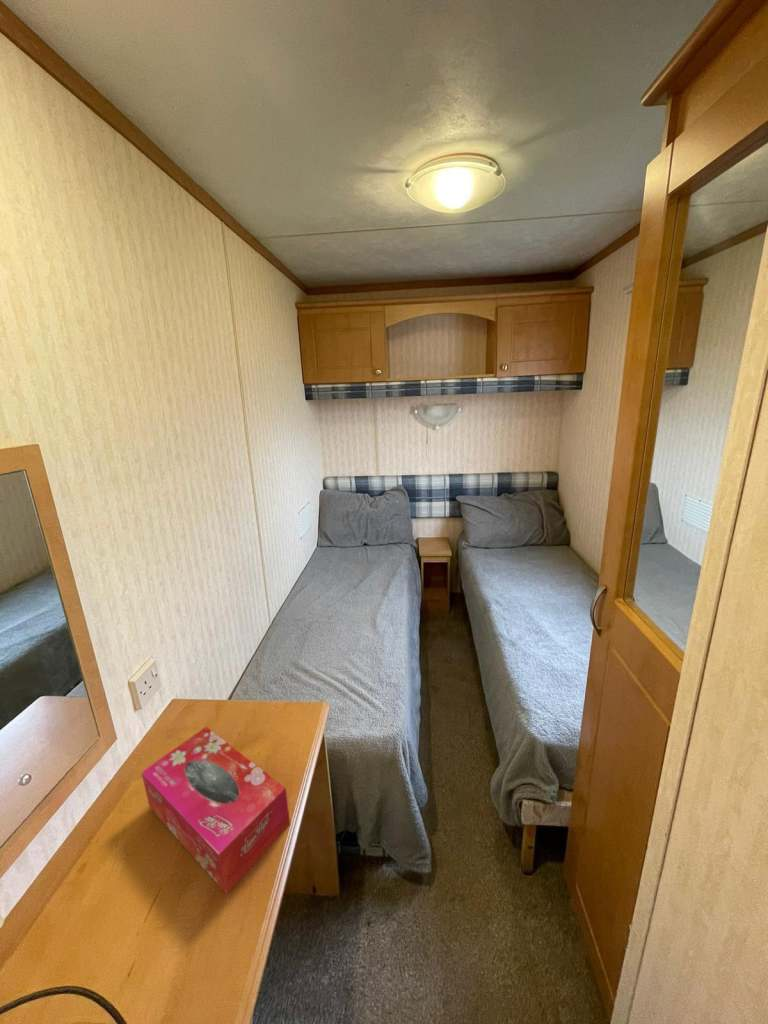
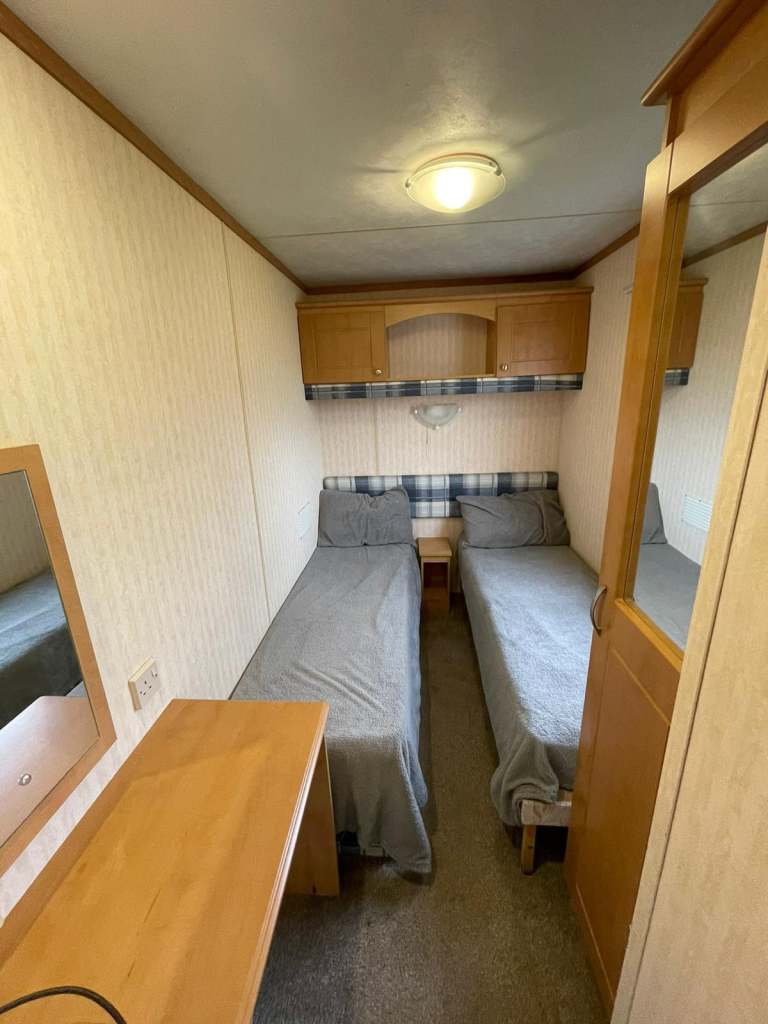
- tissue box (214, 798)
